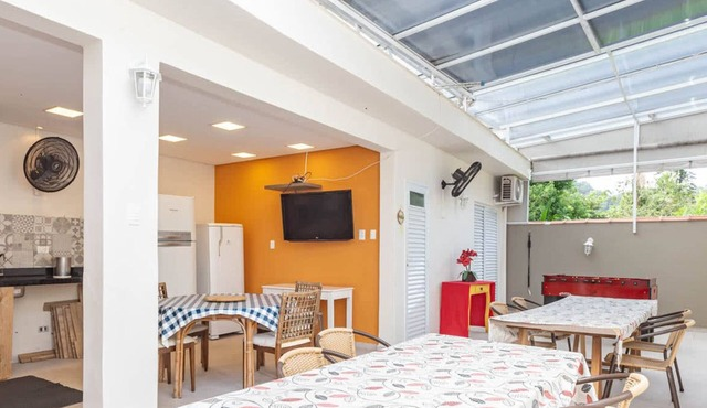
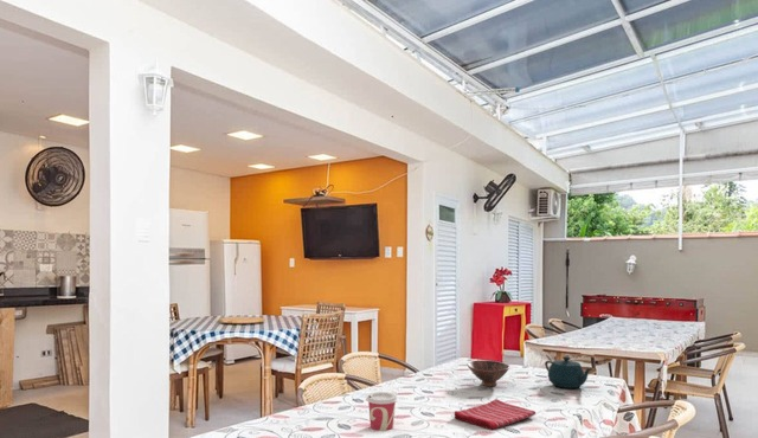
+ teapot (567, 371)
+ bowl (488, 374)
+ dish towel (494, 413)
+ cup (381, 411)
